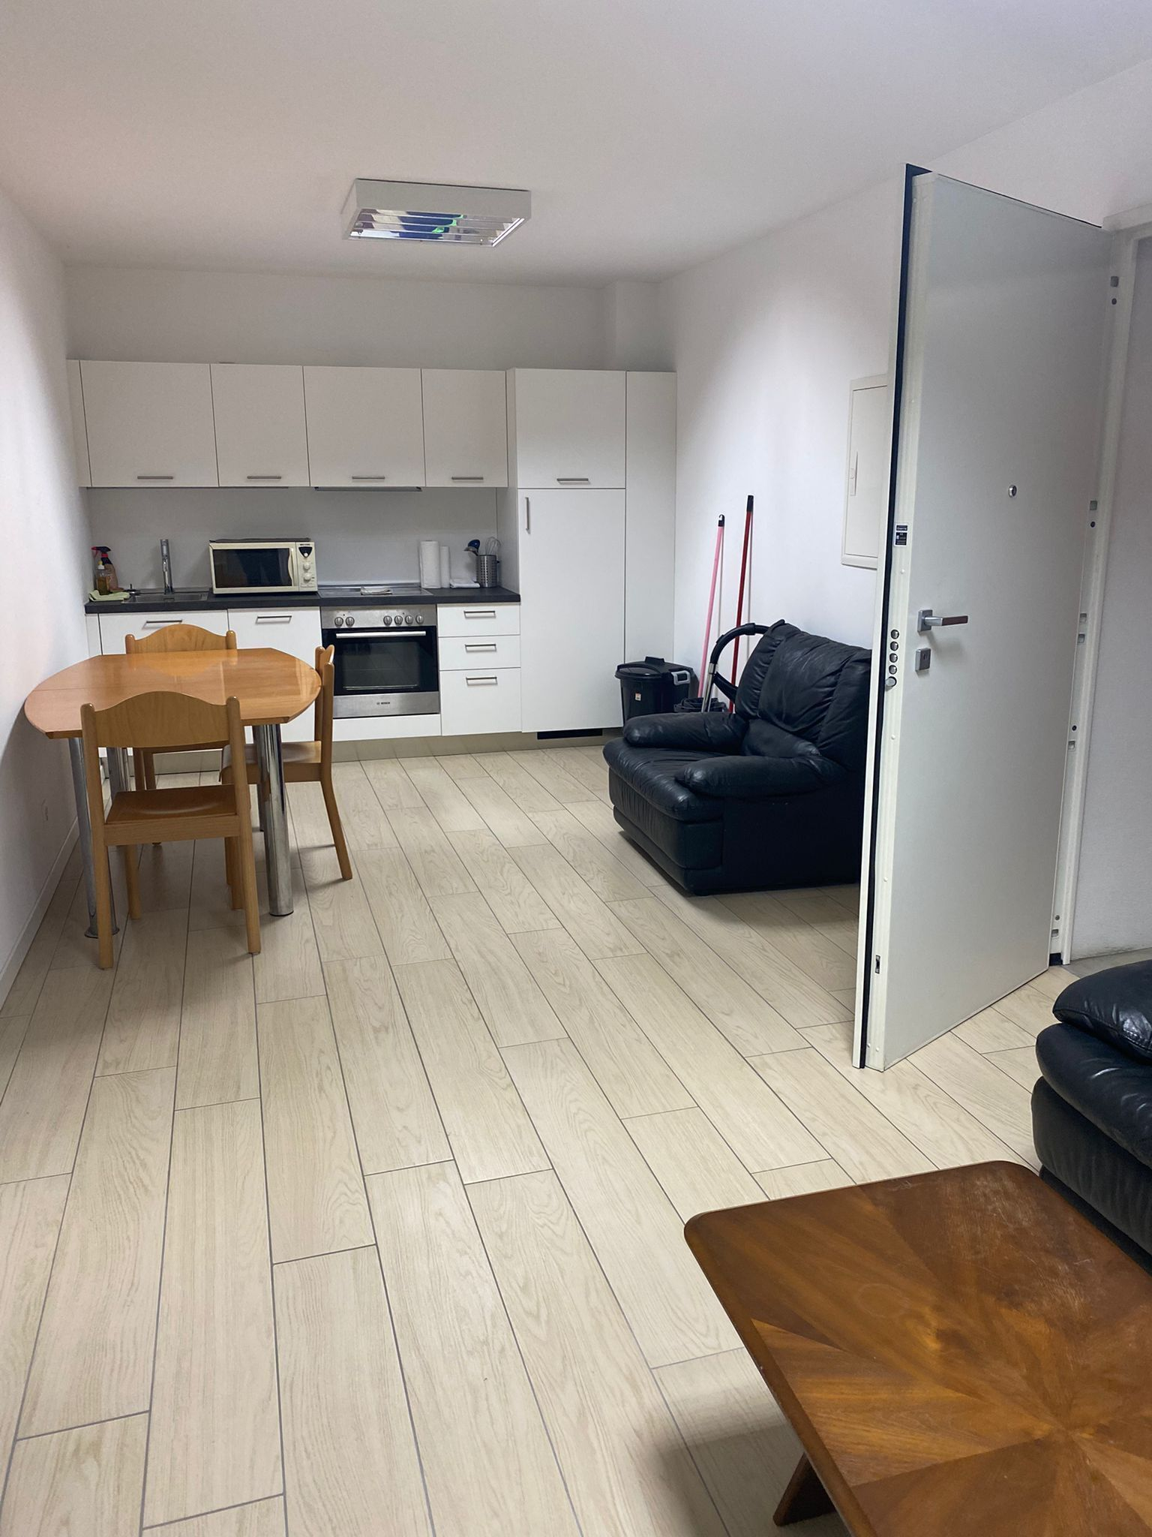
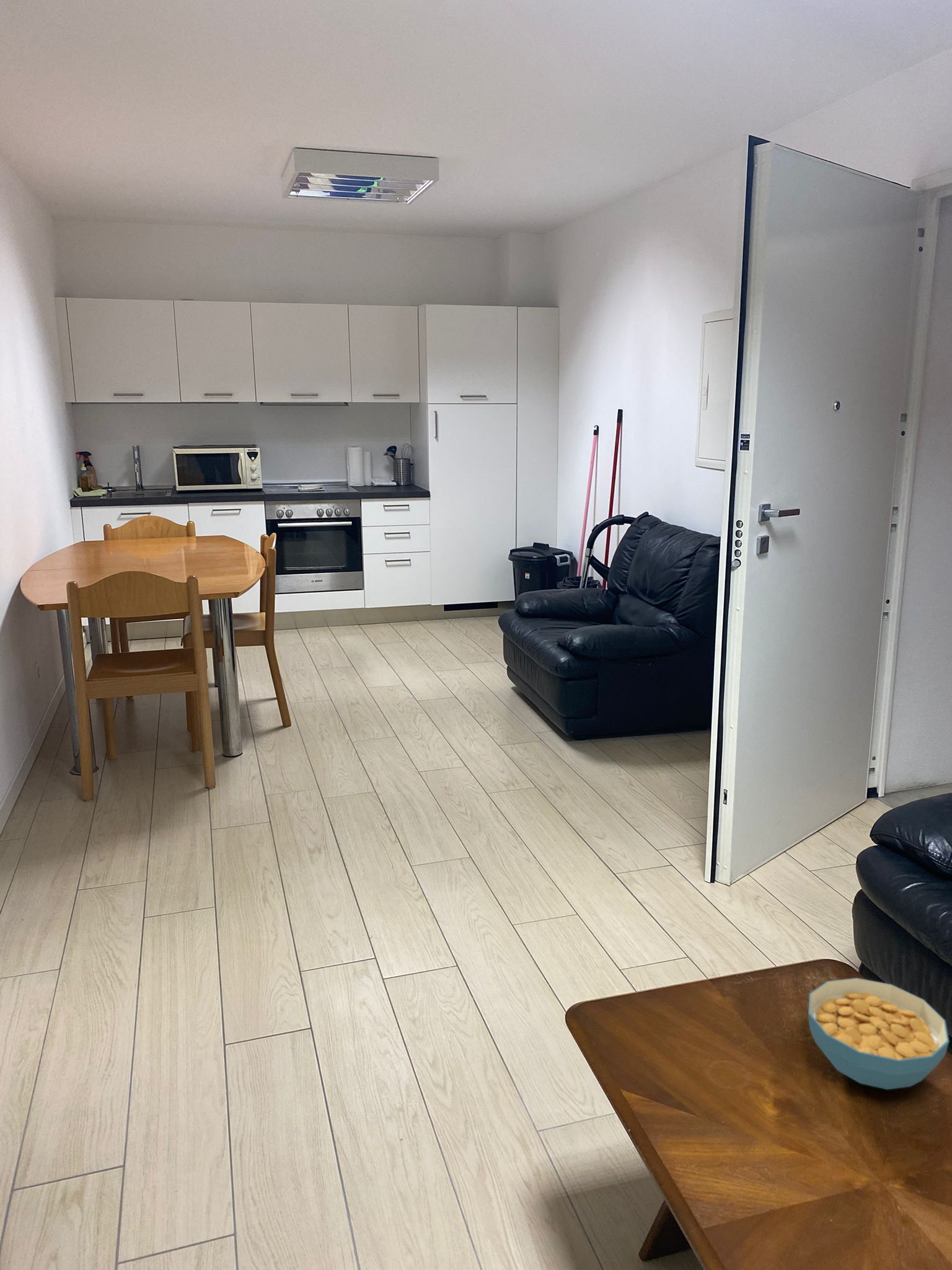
+ cereal bowl (873, 1044)
